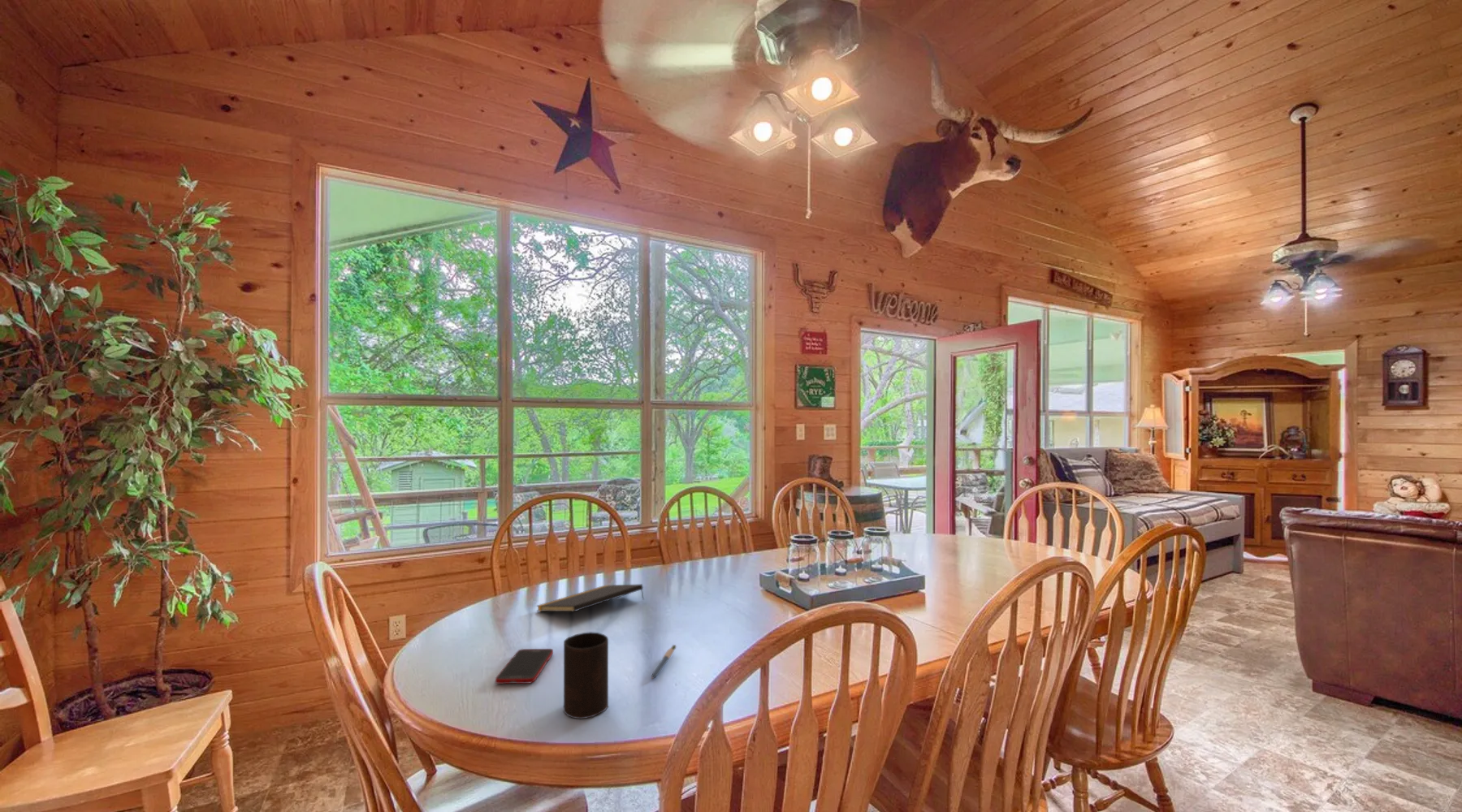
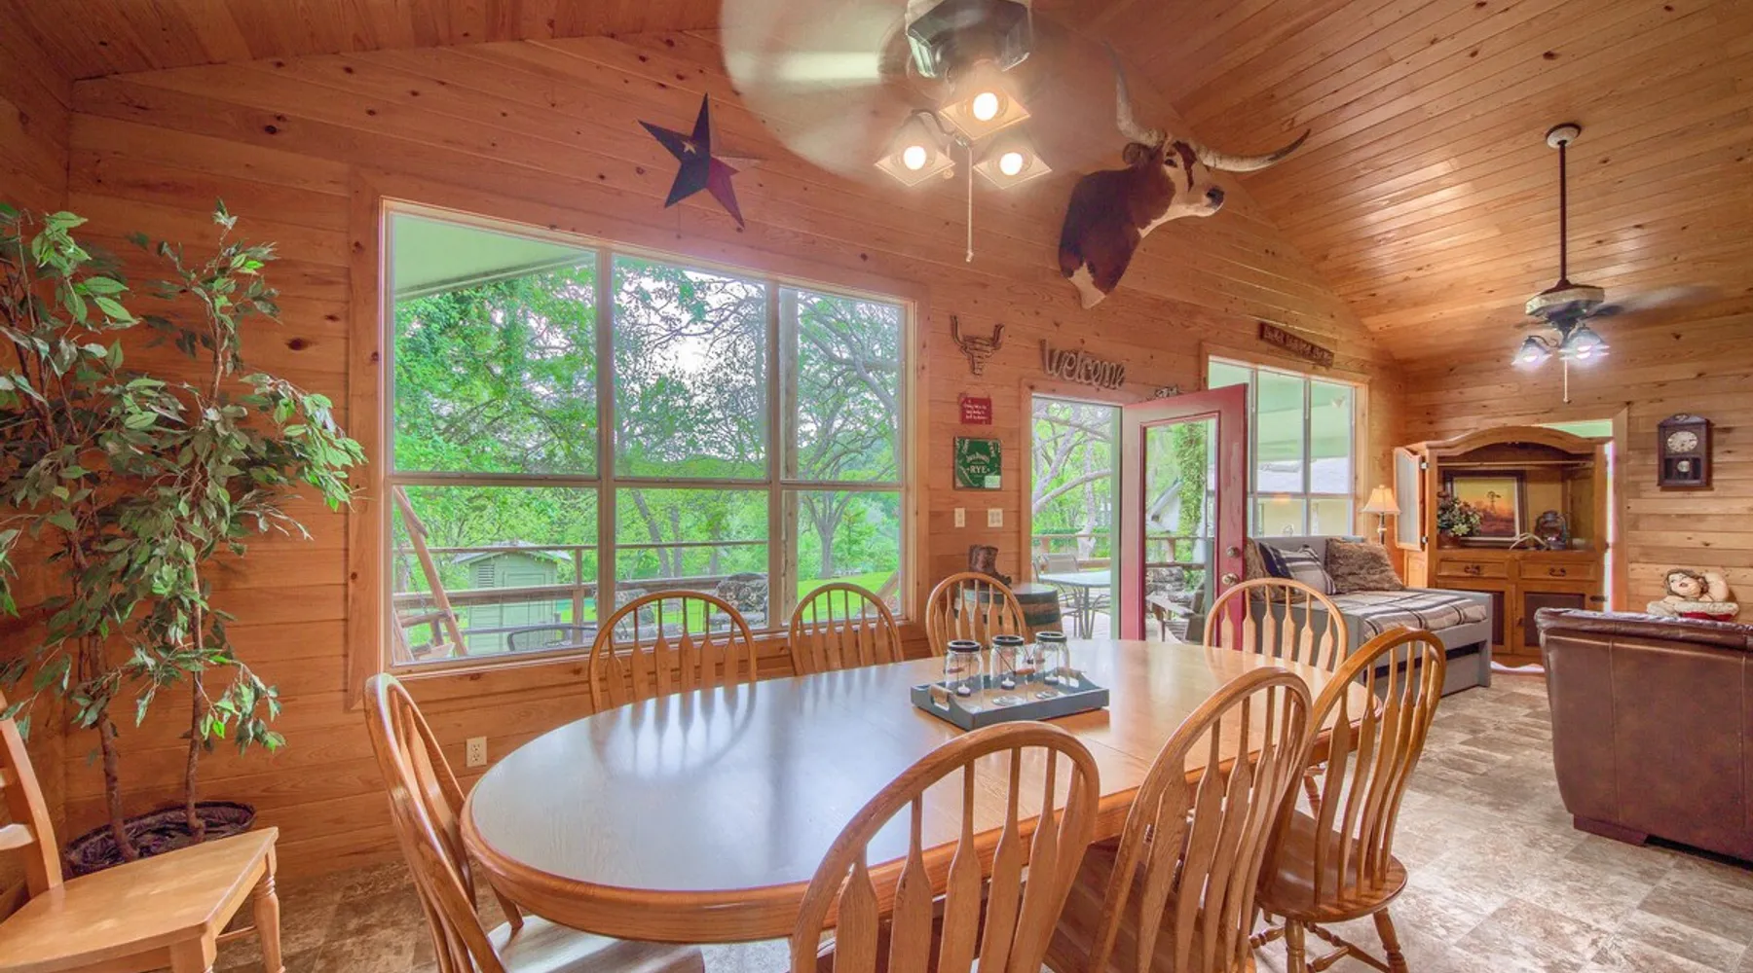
- notepad (590, 597)
- pen (663, 660)
- cup (586, 673)
- cell phone (526, 665)
